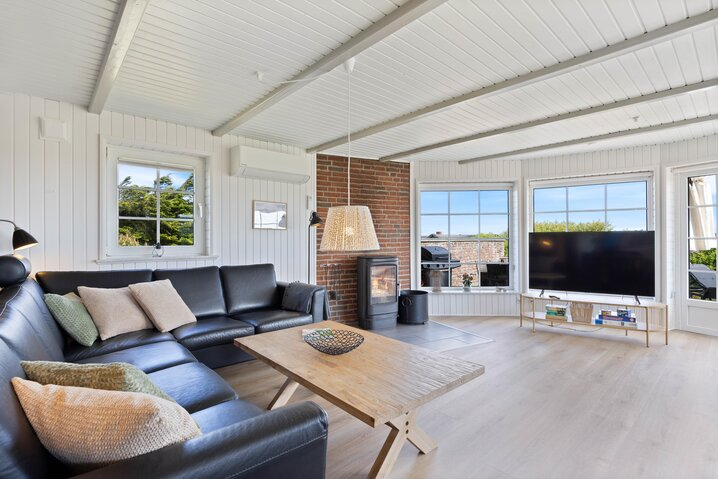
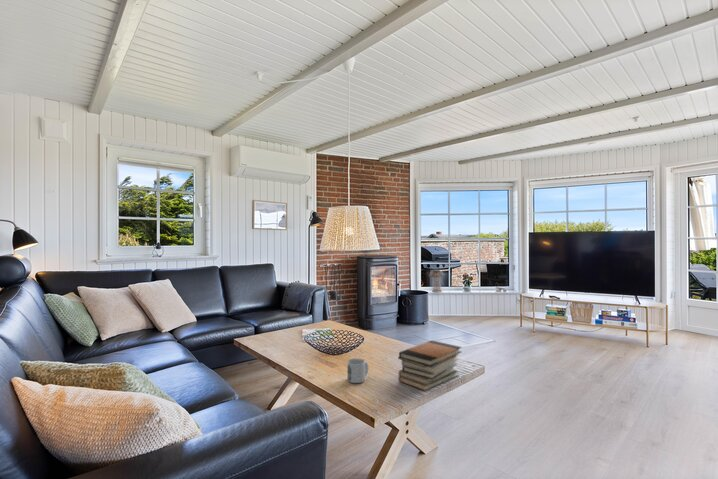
+ mug (358, 369)
+ book stack (430, 363)
